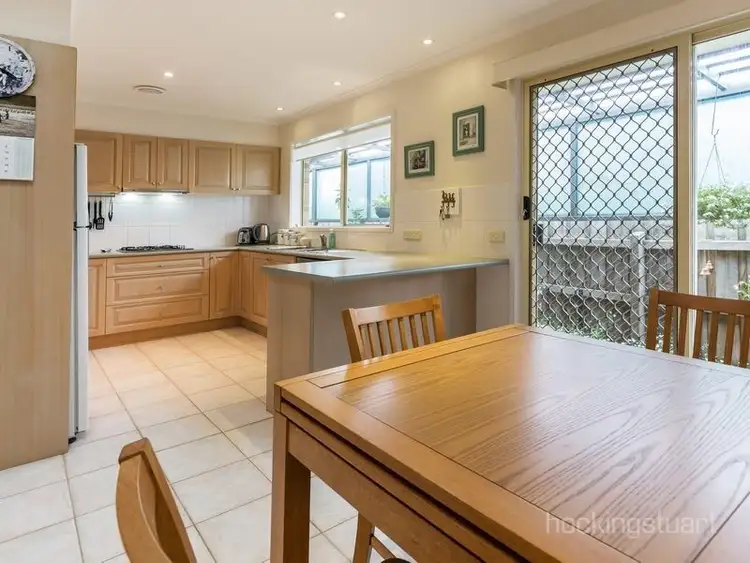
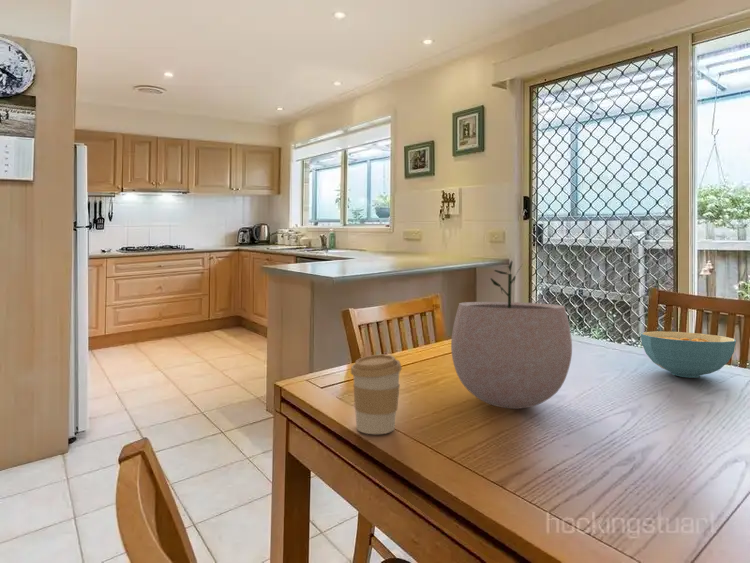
+ coffee cup (375, 392)
+ cereal bowl (685, 355)
+ plant pot (509, 332)
